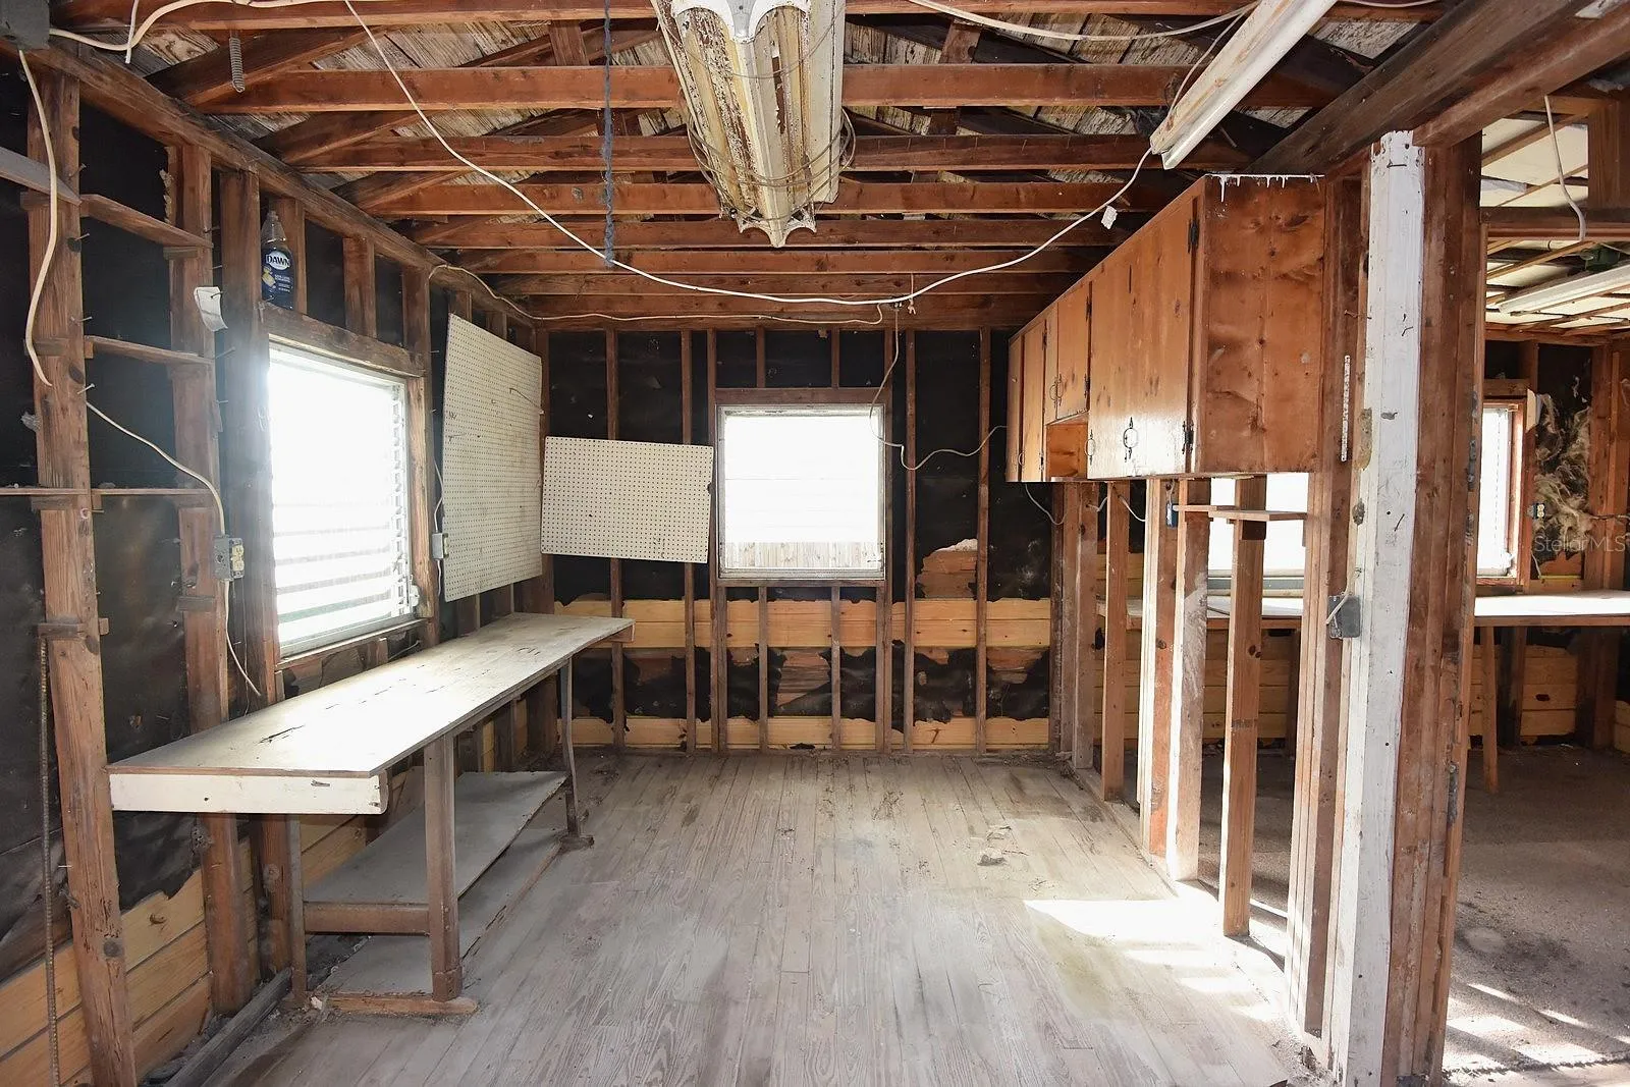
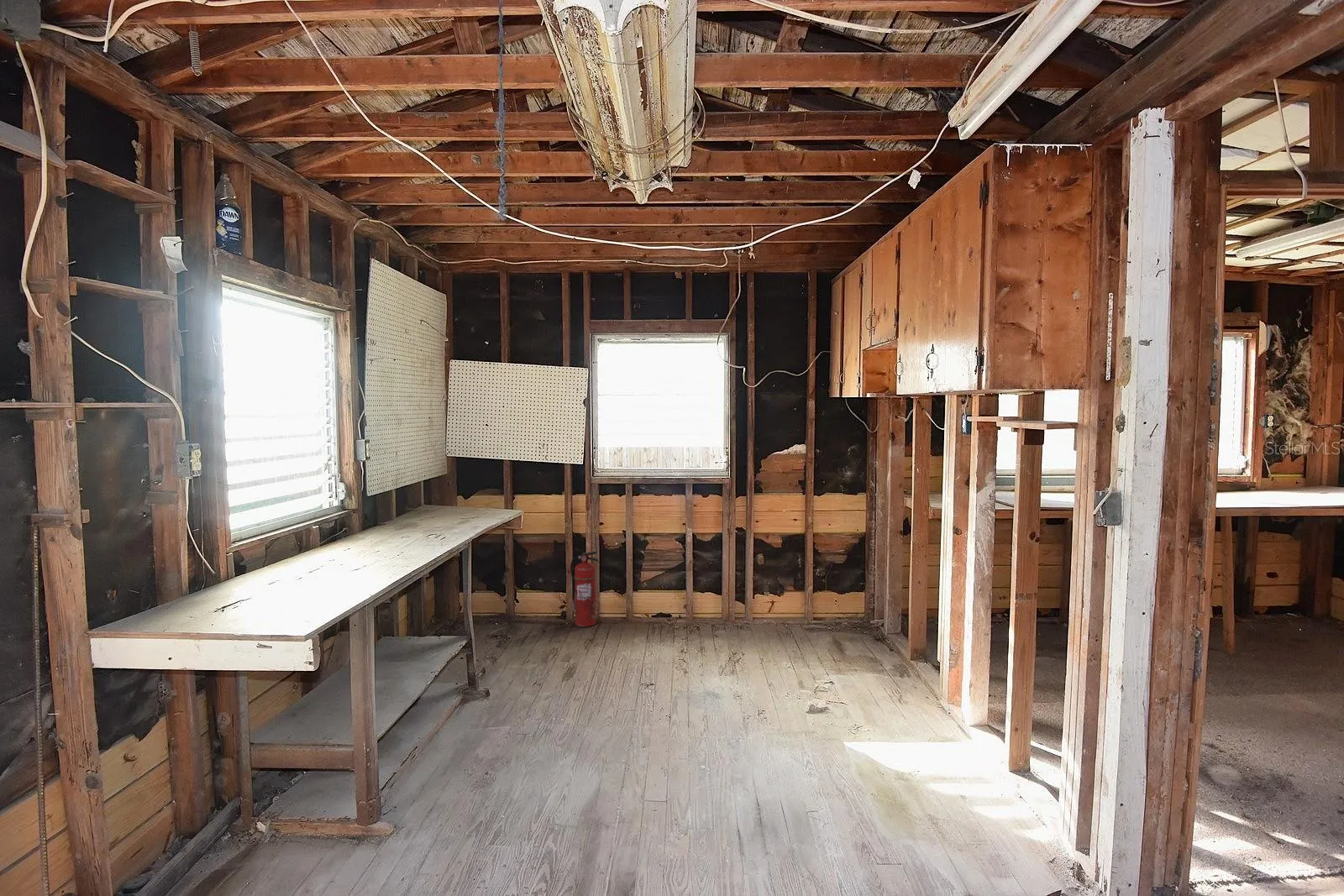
+ fire extinguisher (585, 587)
